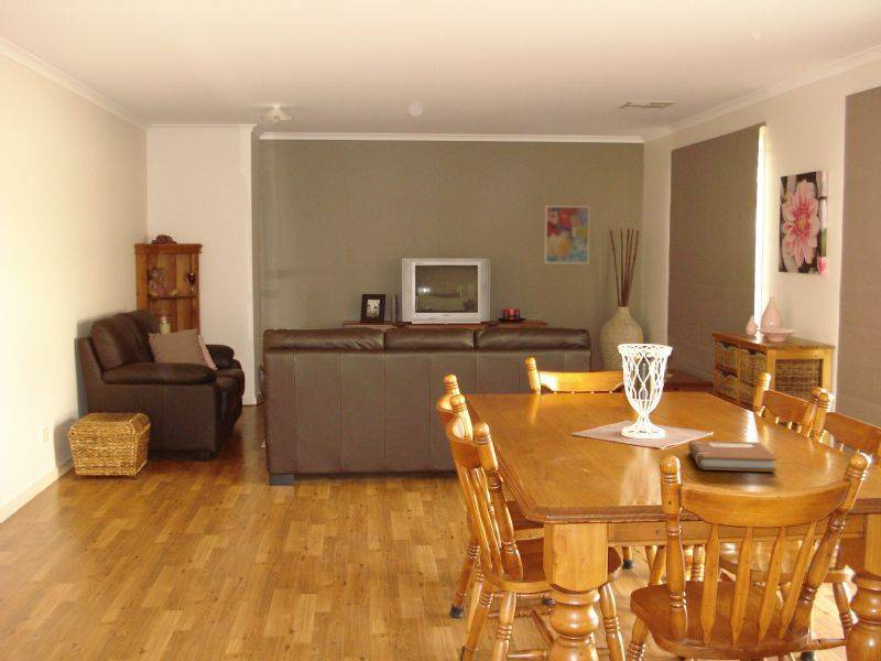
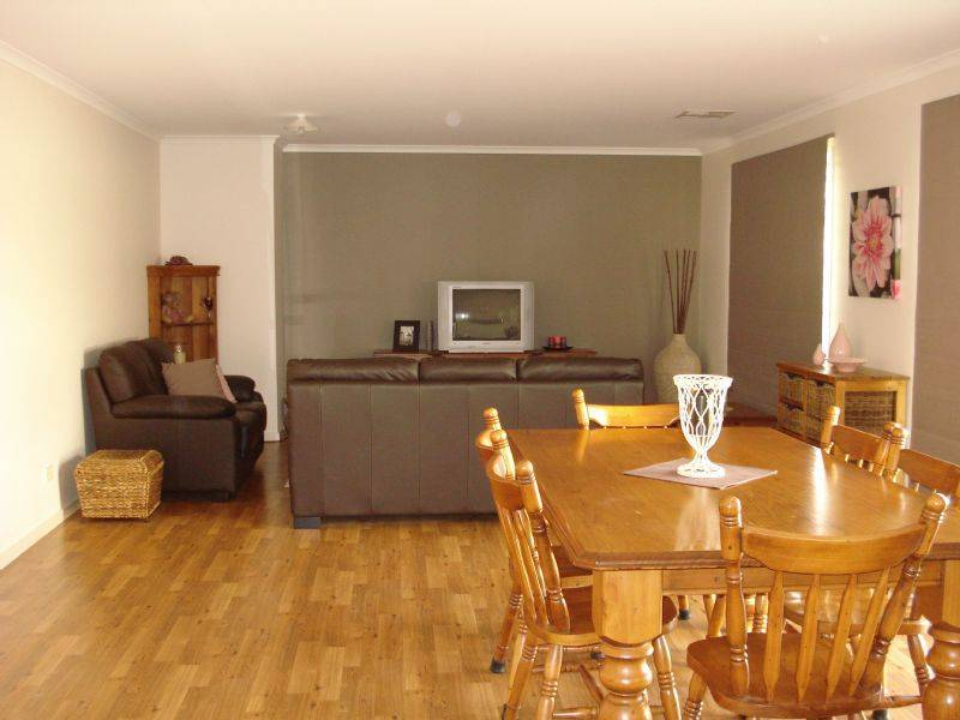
- notebook (729, 454)
- wall art (567, 235)
